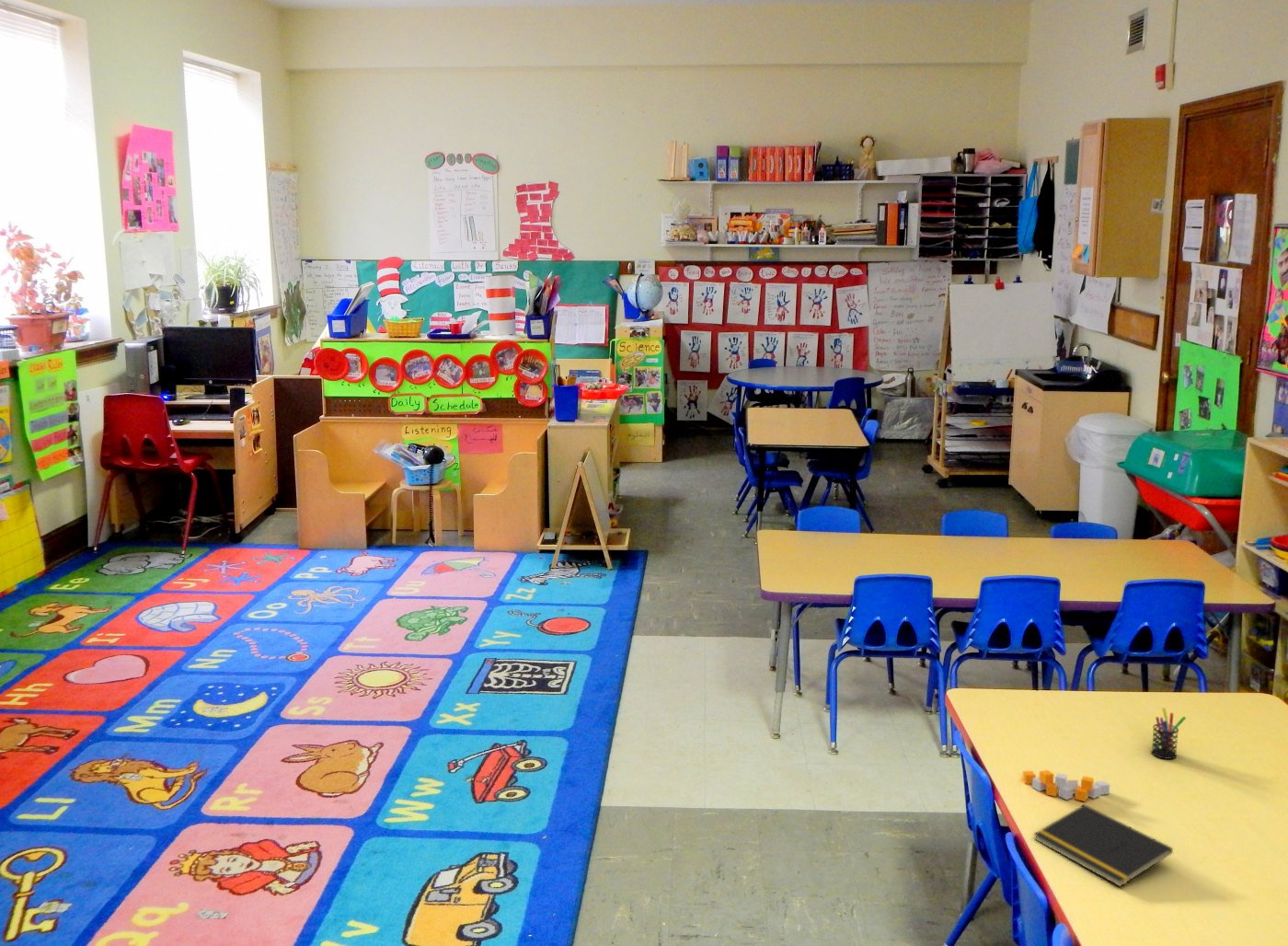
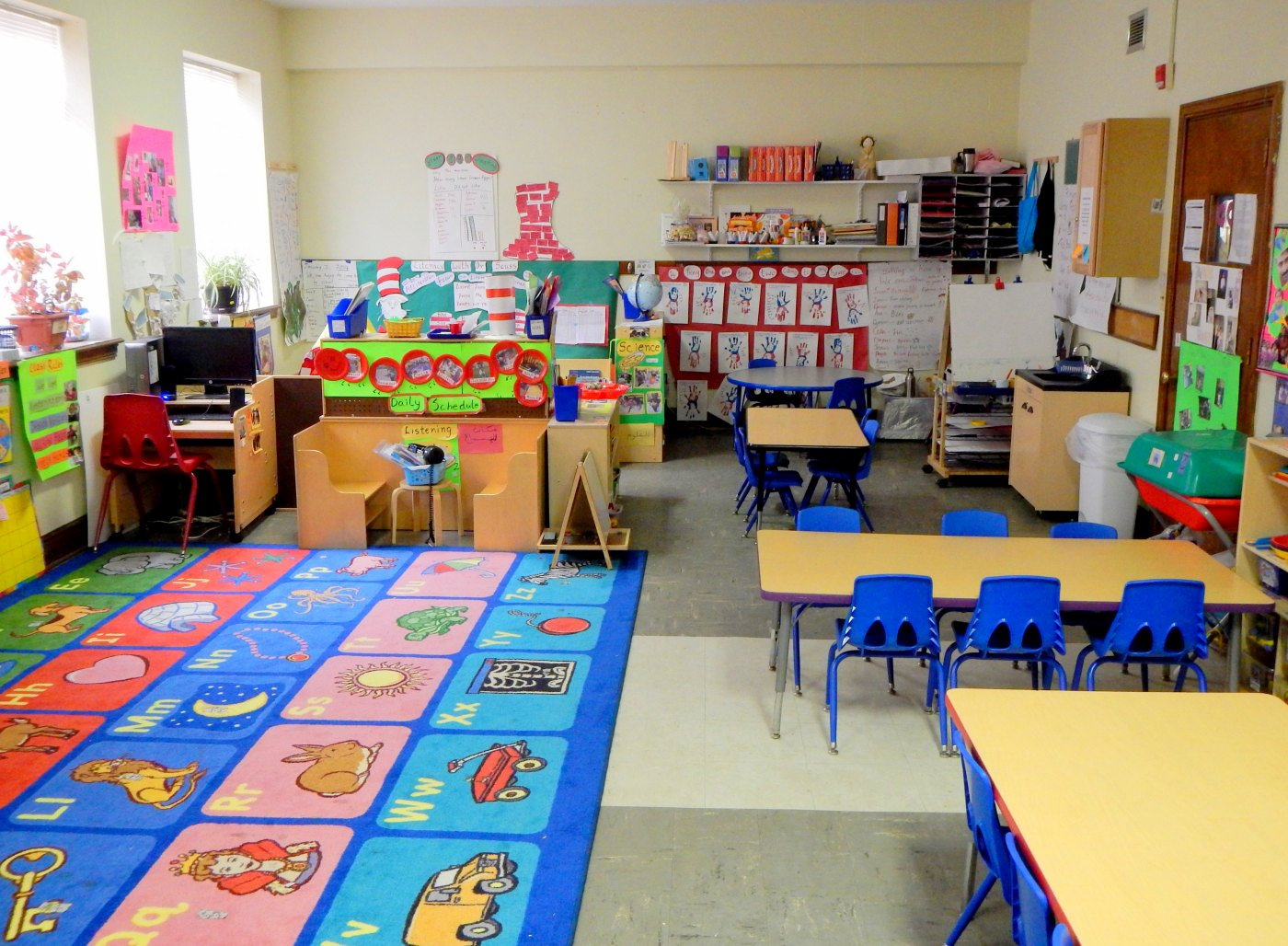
- toy blocks (1064, 781)
- notepad (1101, 843)
- pen holder (1168, 732)
